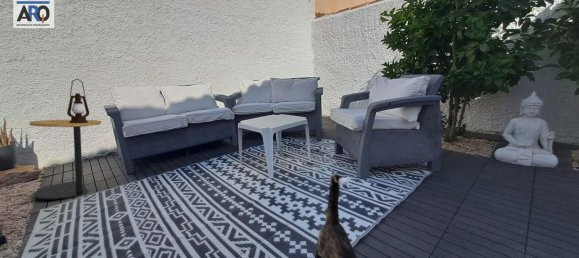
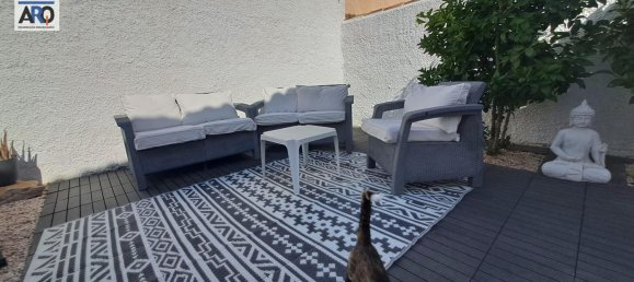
- lantern (78, 100)
- side table (74, 153)
